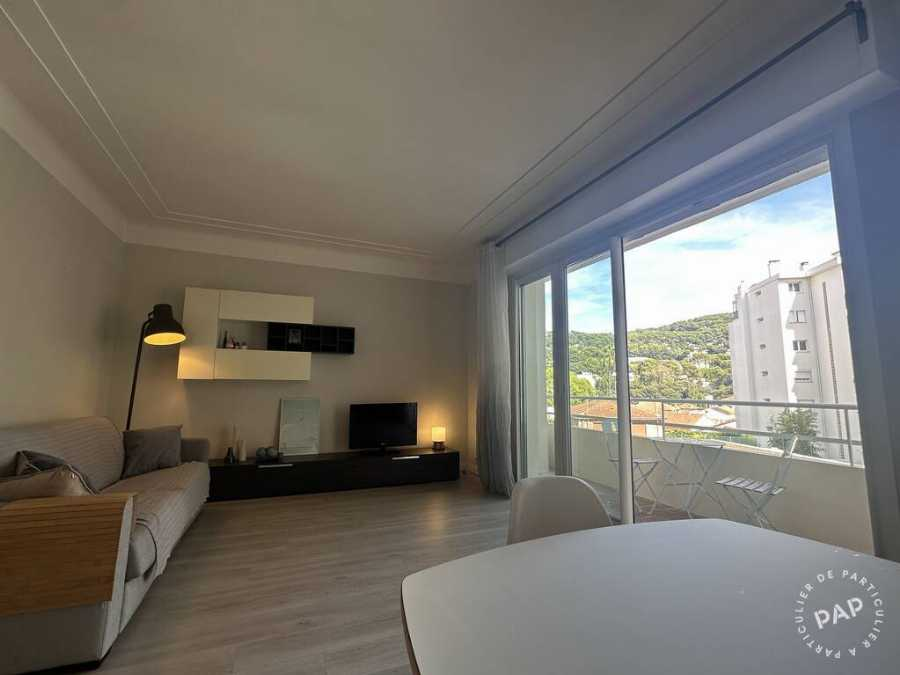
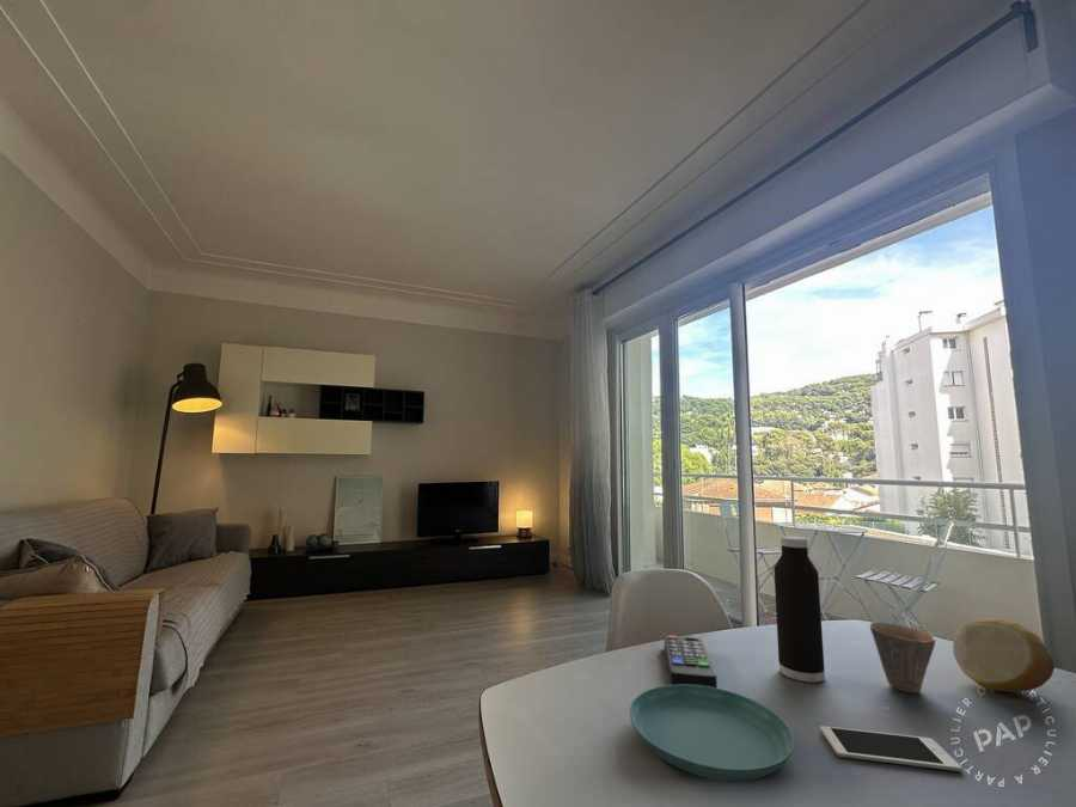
+ saucer (708, 729)
+ cup (904, 658)
+ fruit (1001, 653)
+ water bottle (797, 604)
+ remote control (687, 658)
+ cell phone (886, 747)
